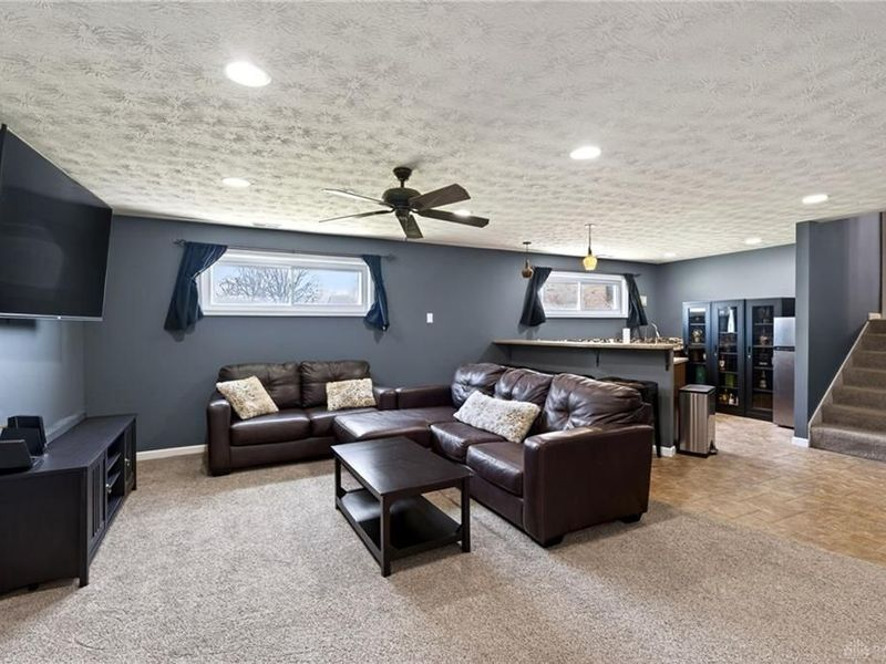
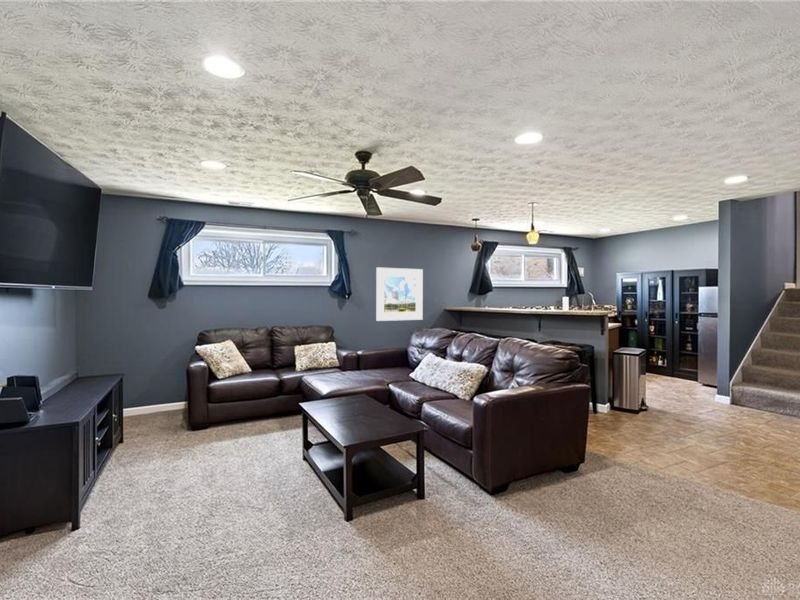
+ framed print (400, 294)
